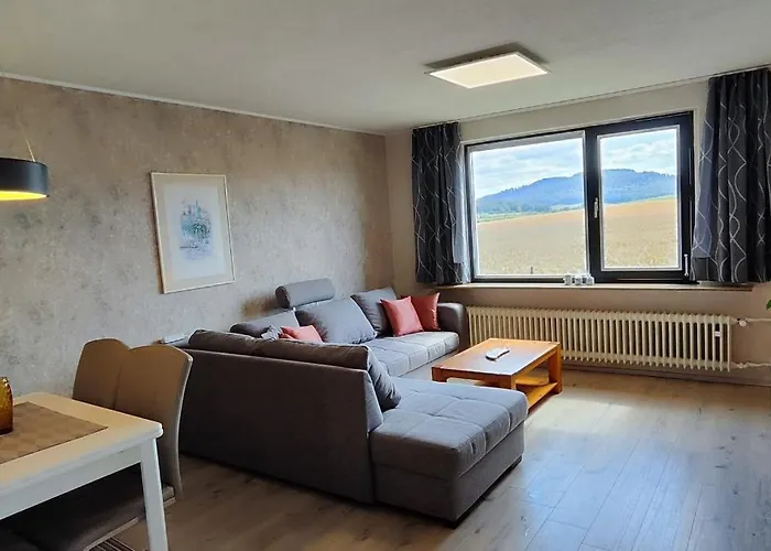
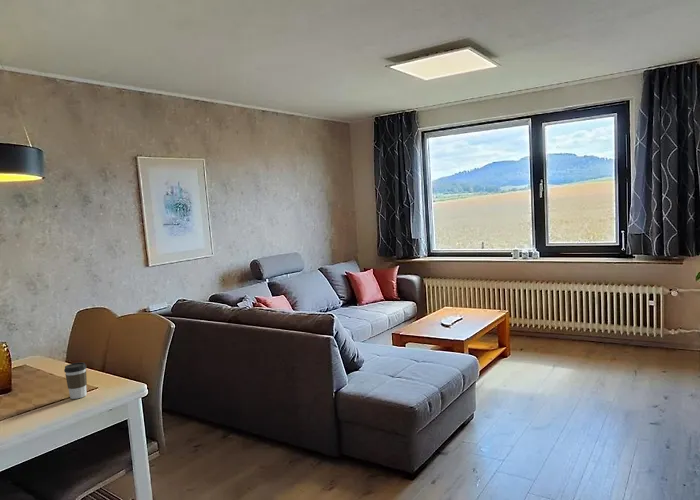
+ coffee cup (76, 380)
